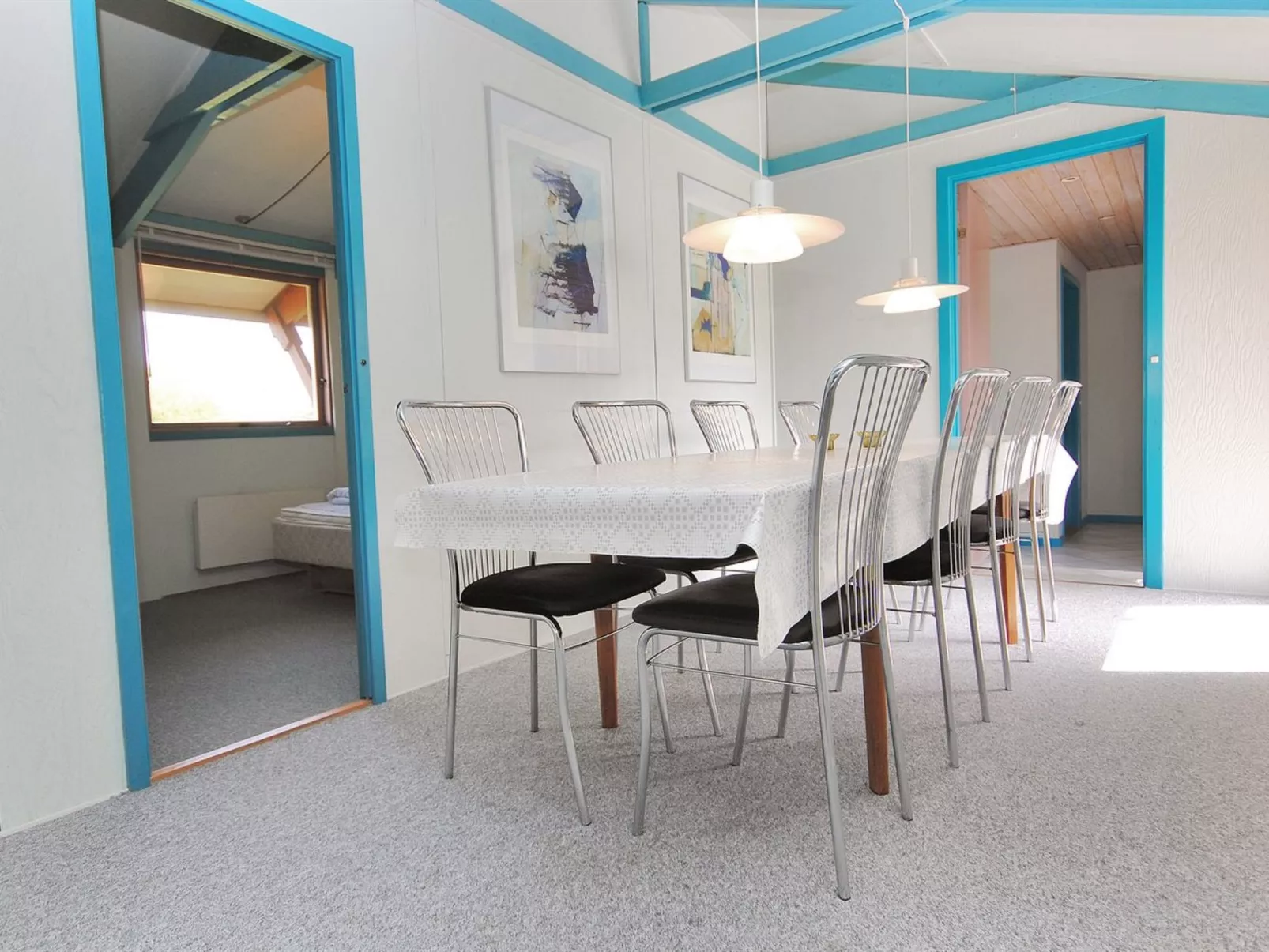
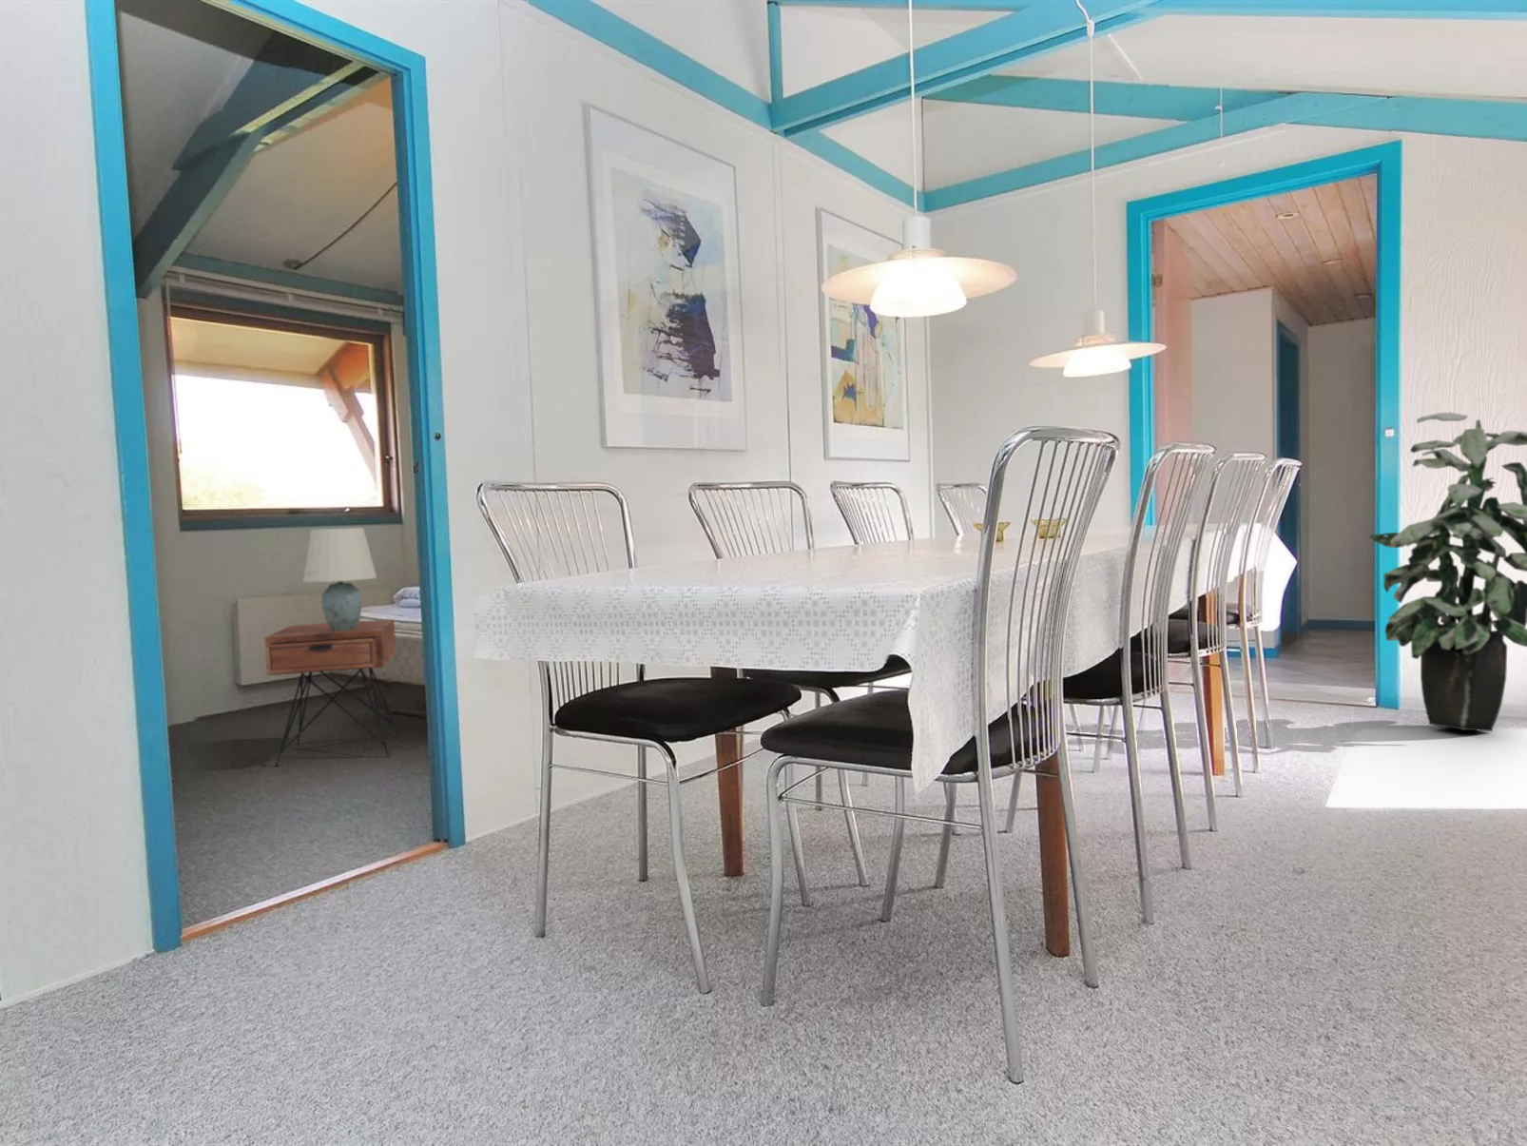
+ table lamp (341, 578)
+ nightstand (338, 691)
+ indoor plant (1457, 571)
